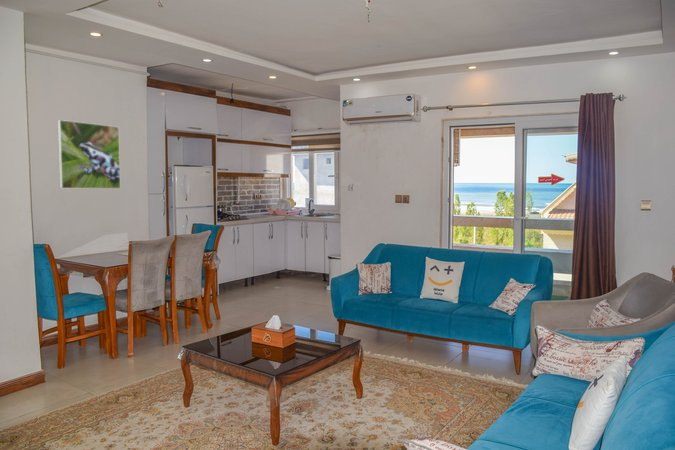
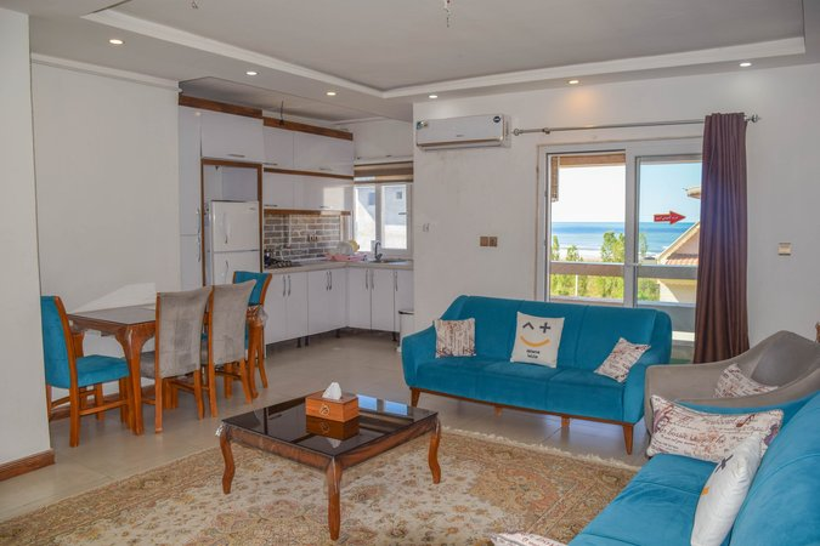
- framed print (90, 156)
